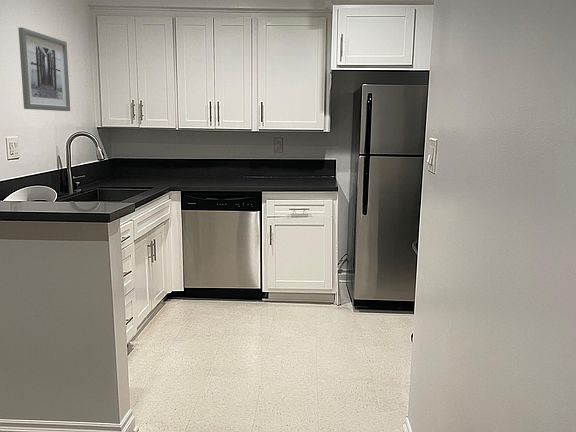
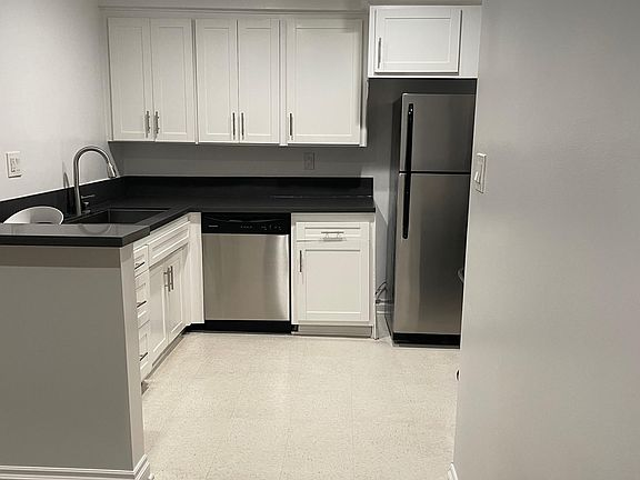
- wall art (46, 73)
